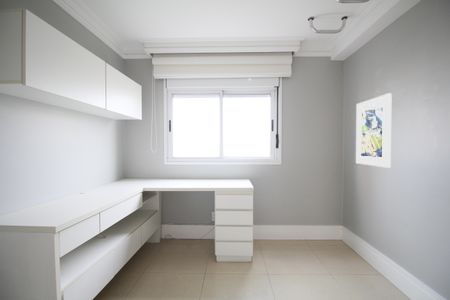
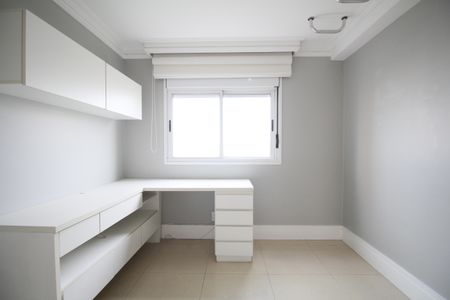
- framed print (371, 132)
